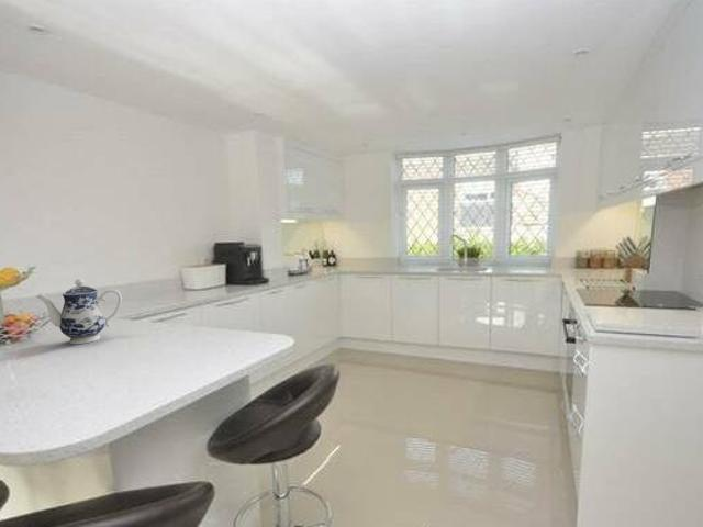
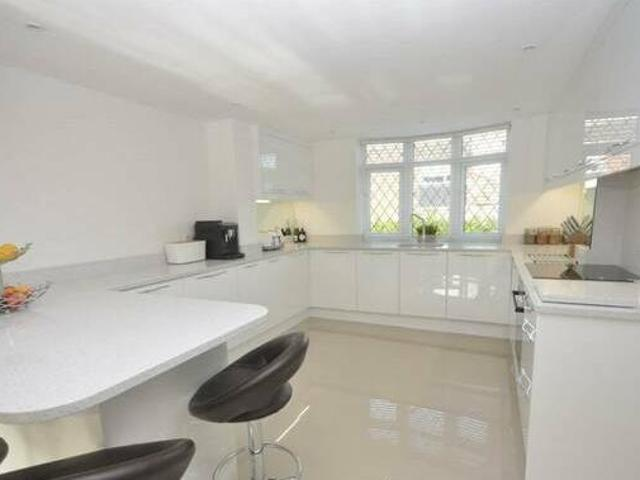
- teapot (81, 310)
